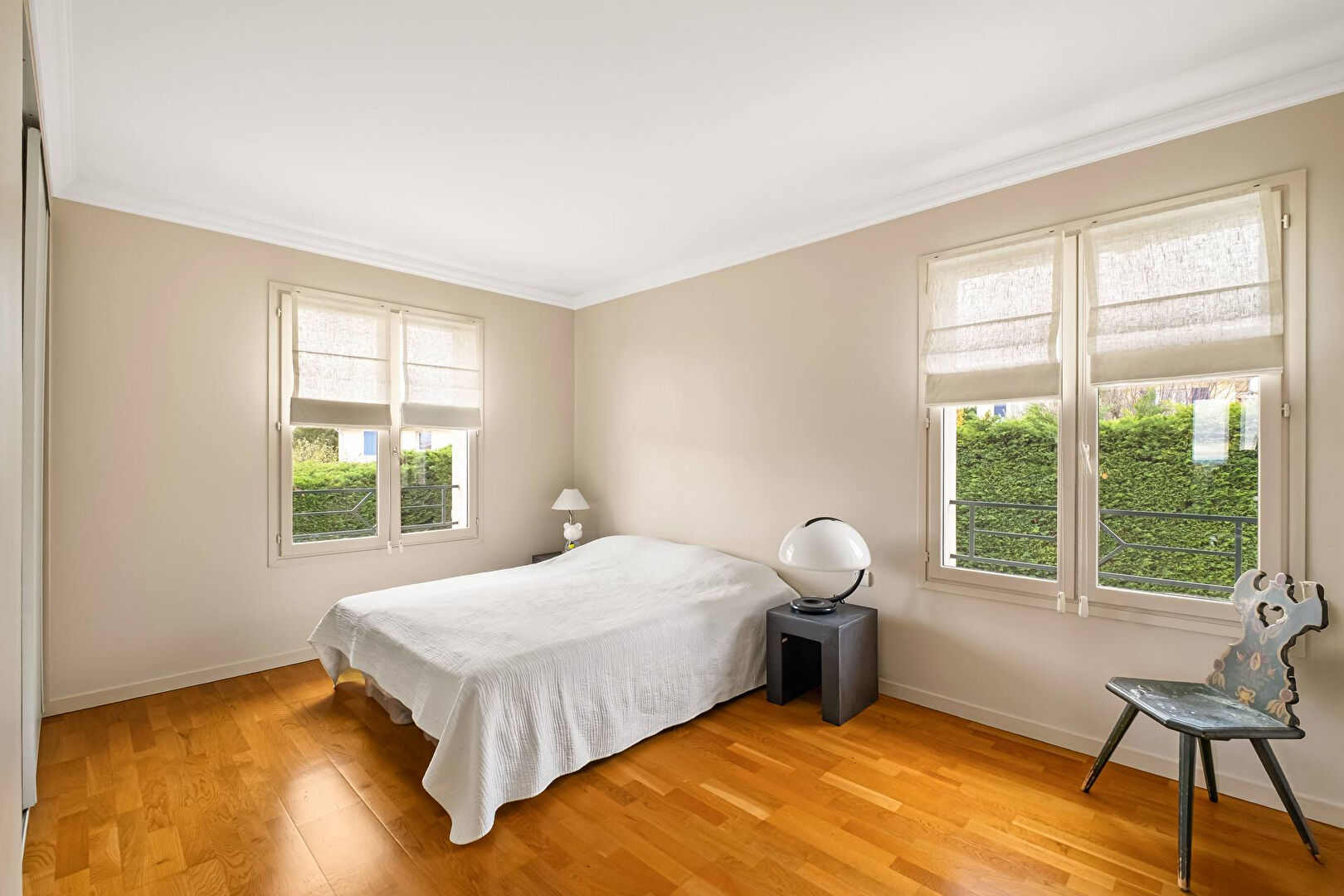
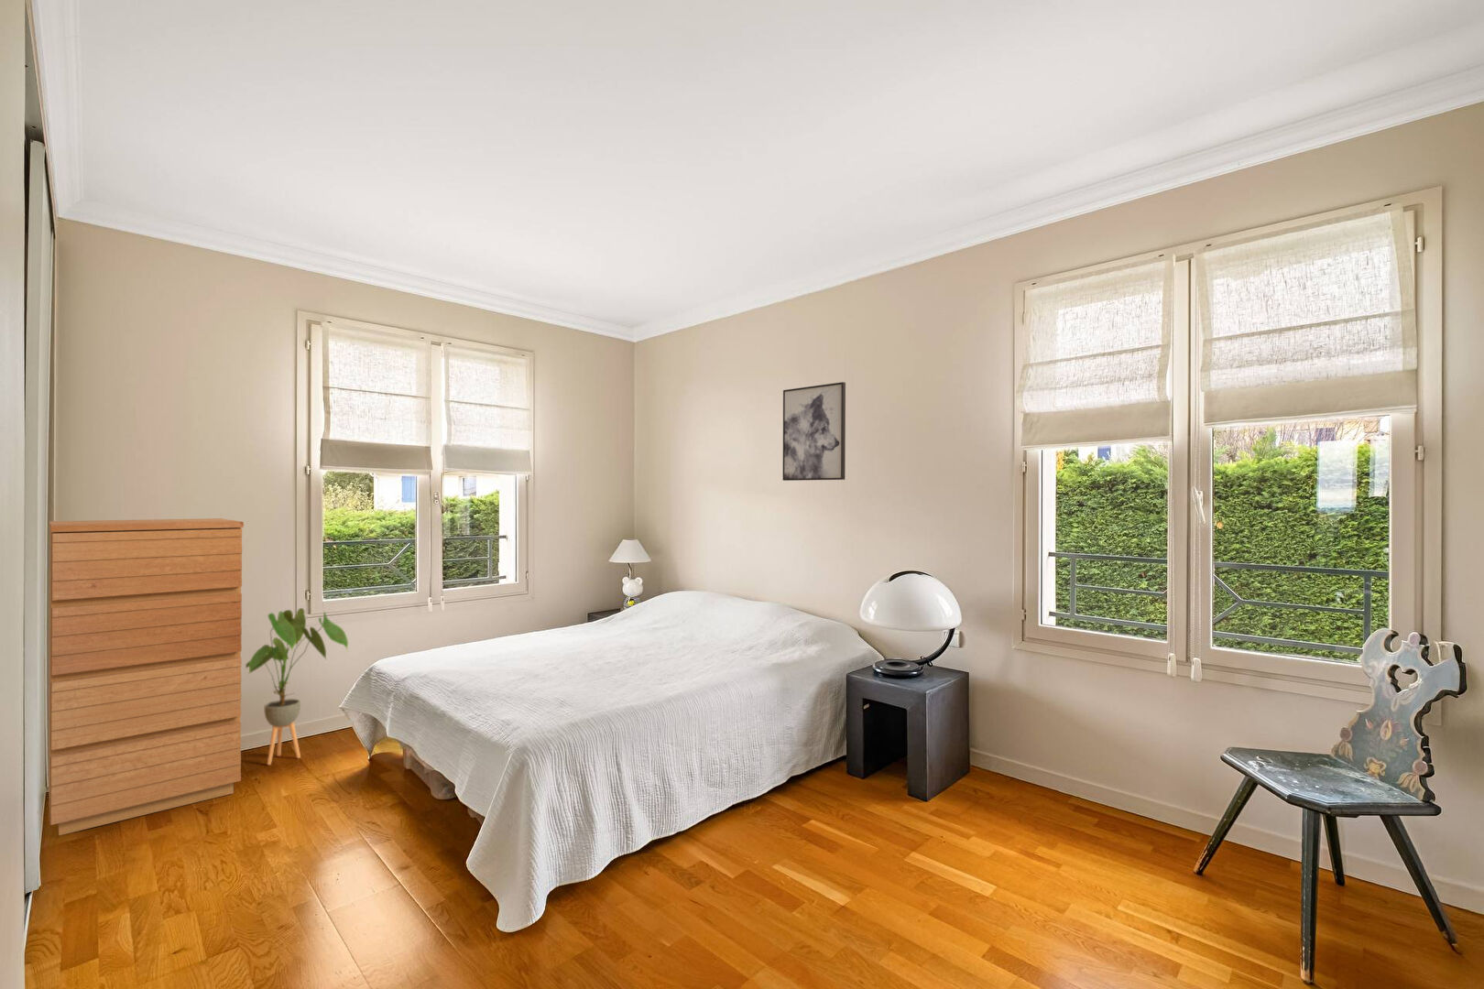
+ dresser (146, 659)
+ wall art (813, 433)
+ house plant (288, 682)
